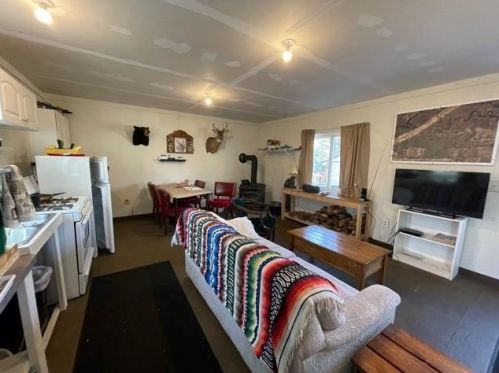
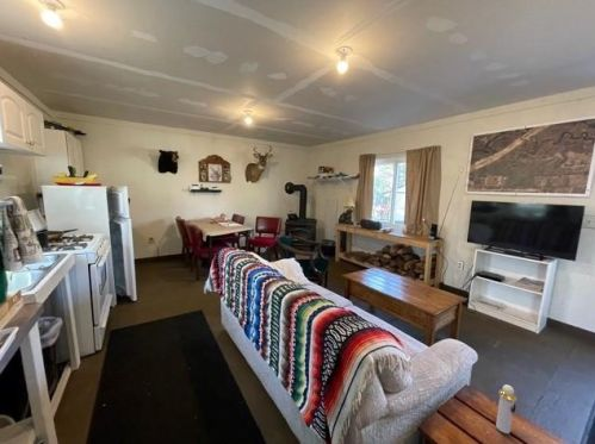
+ perfume bottle (506, 407)
